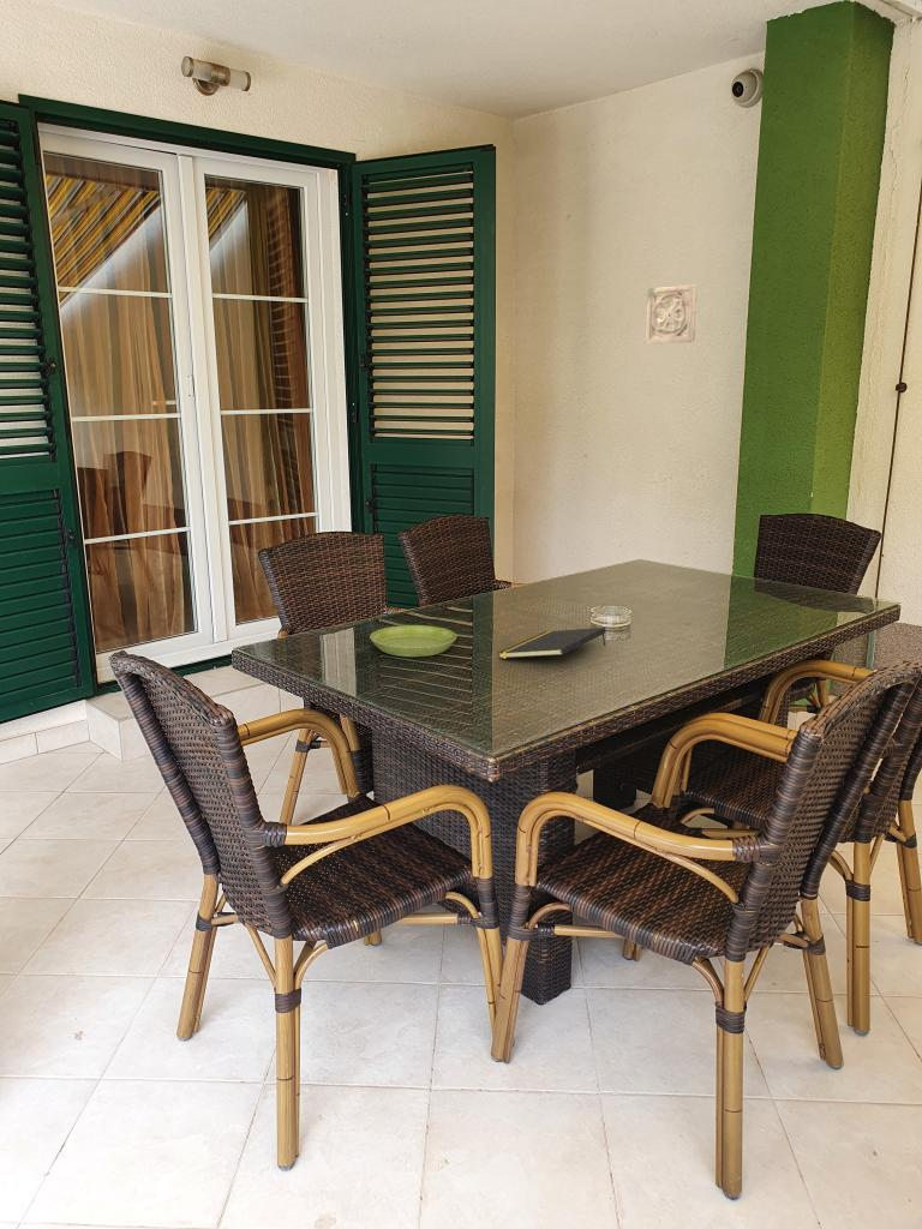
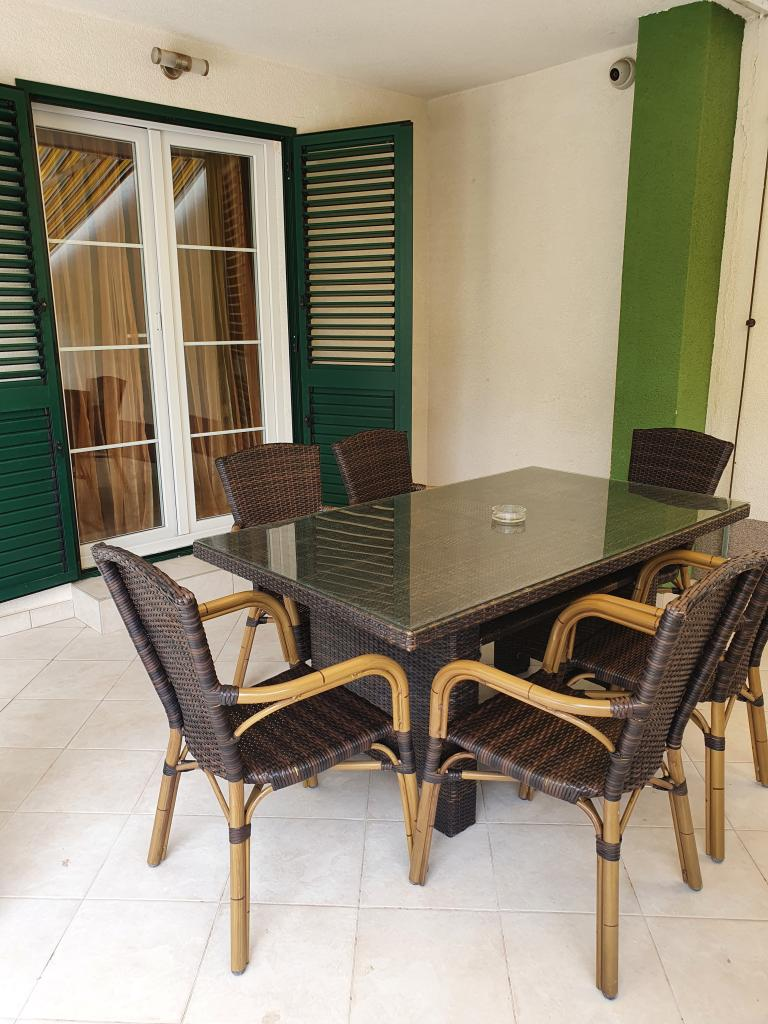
- wall ornament (670, 316)
- notepad (552, 642)
- saucer (413, 641)
